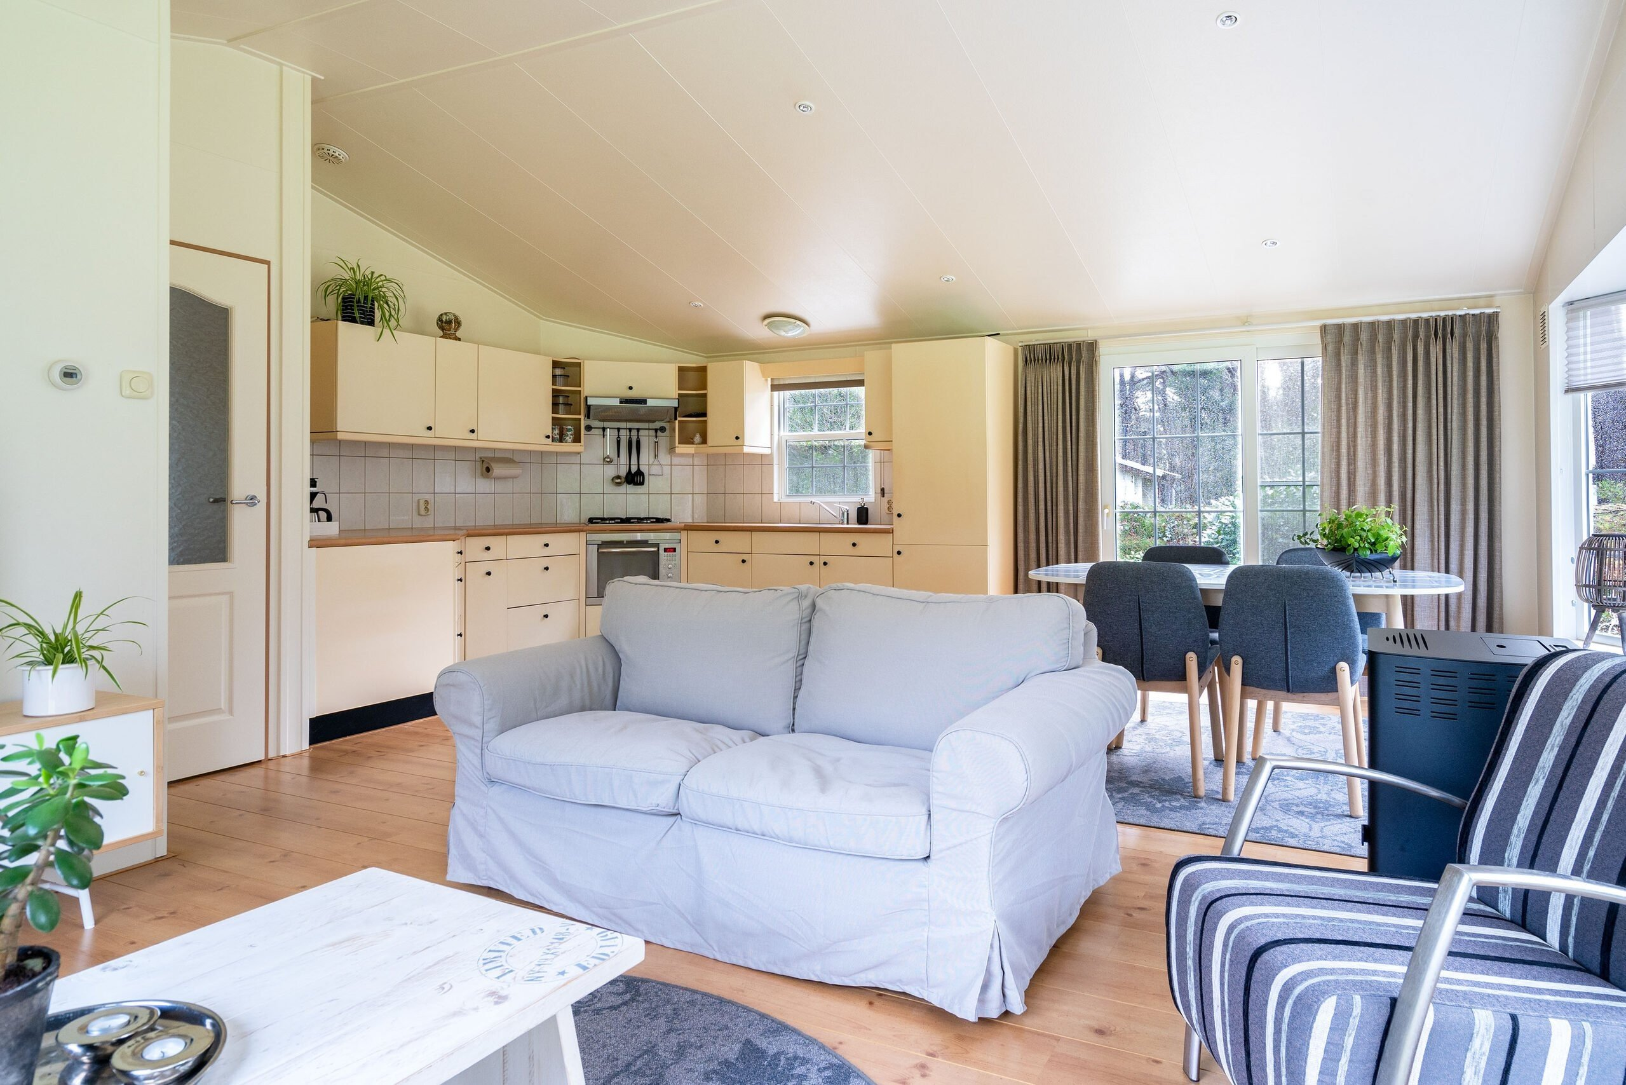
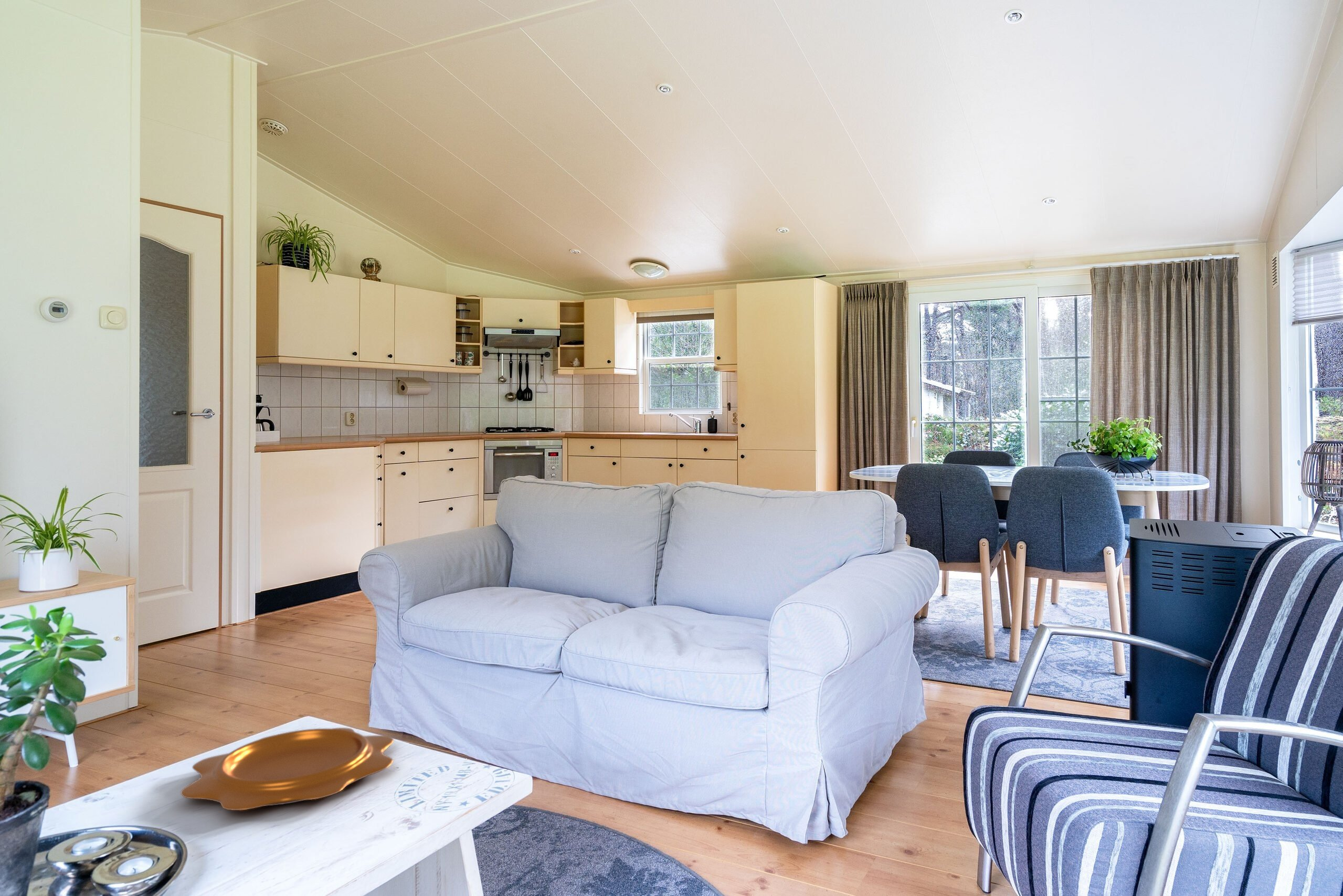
+ decorative bowl (294, 763)
